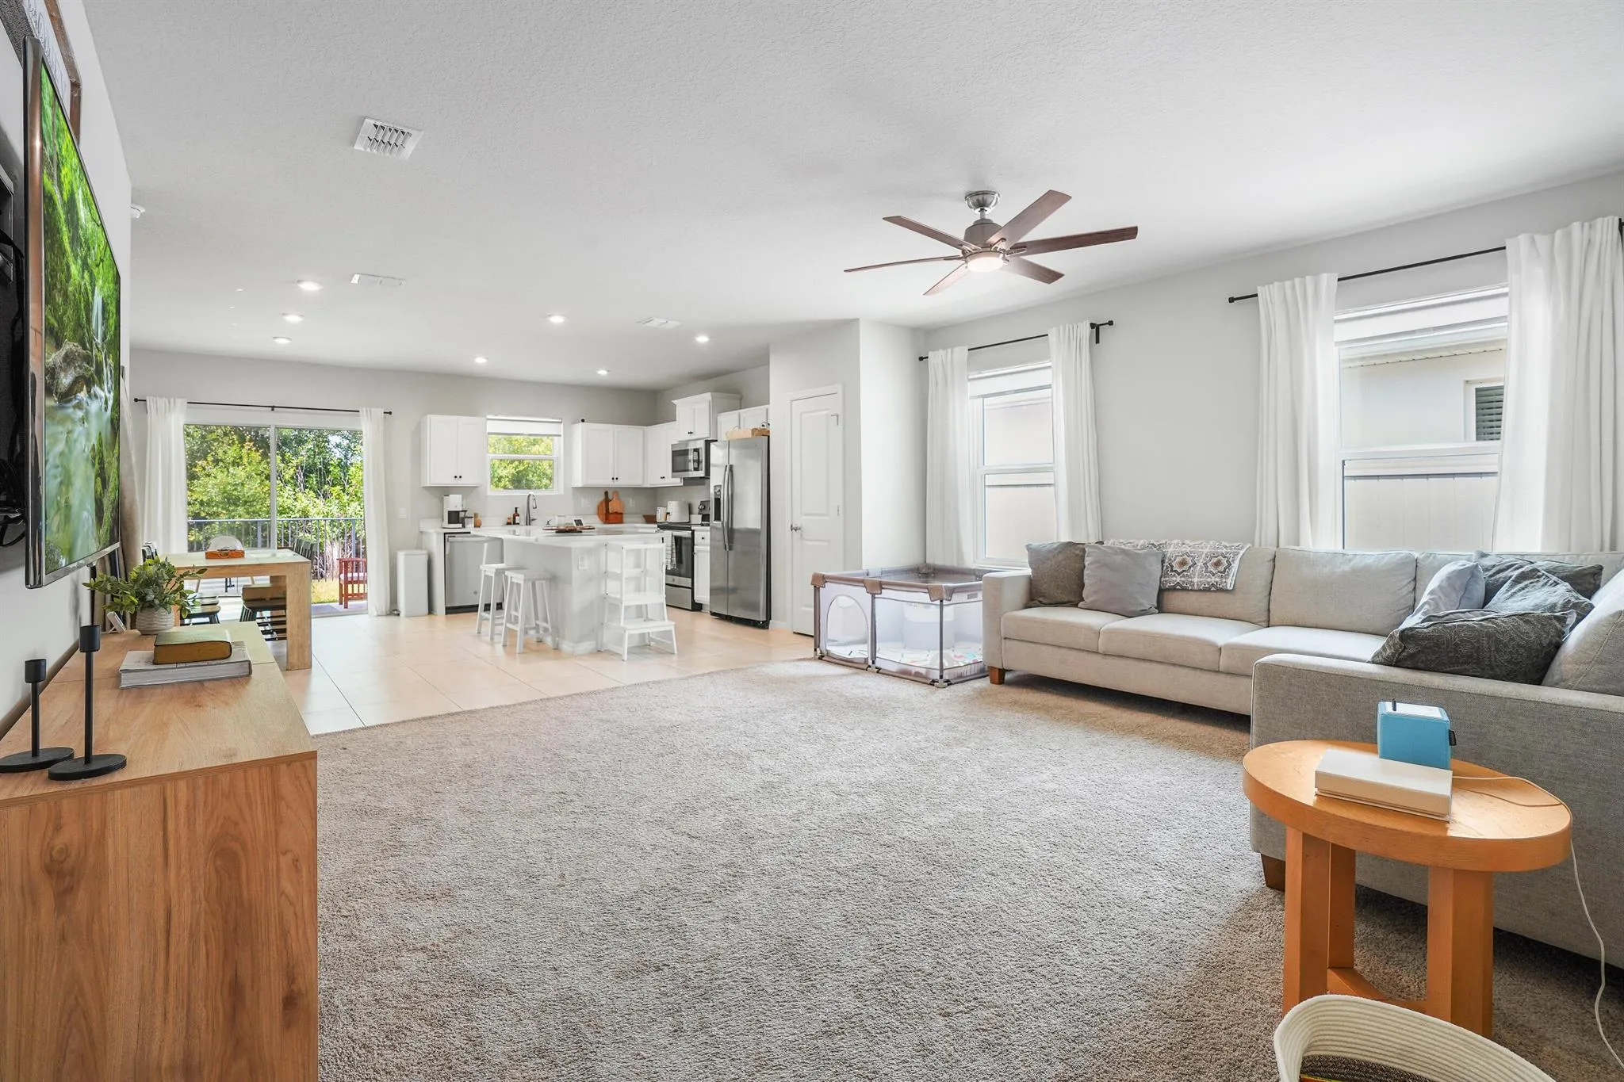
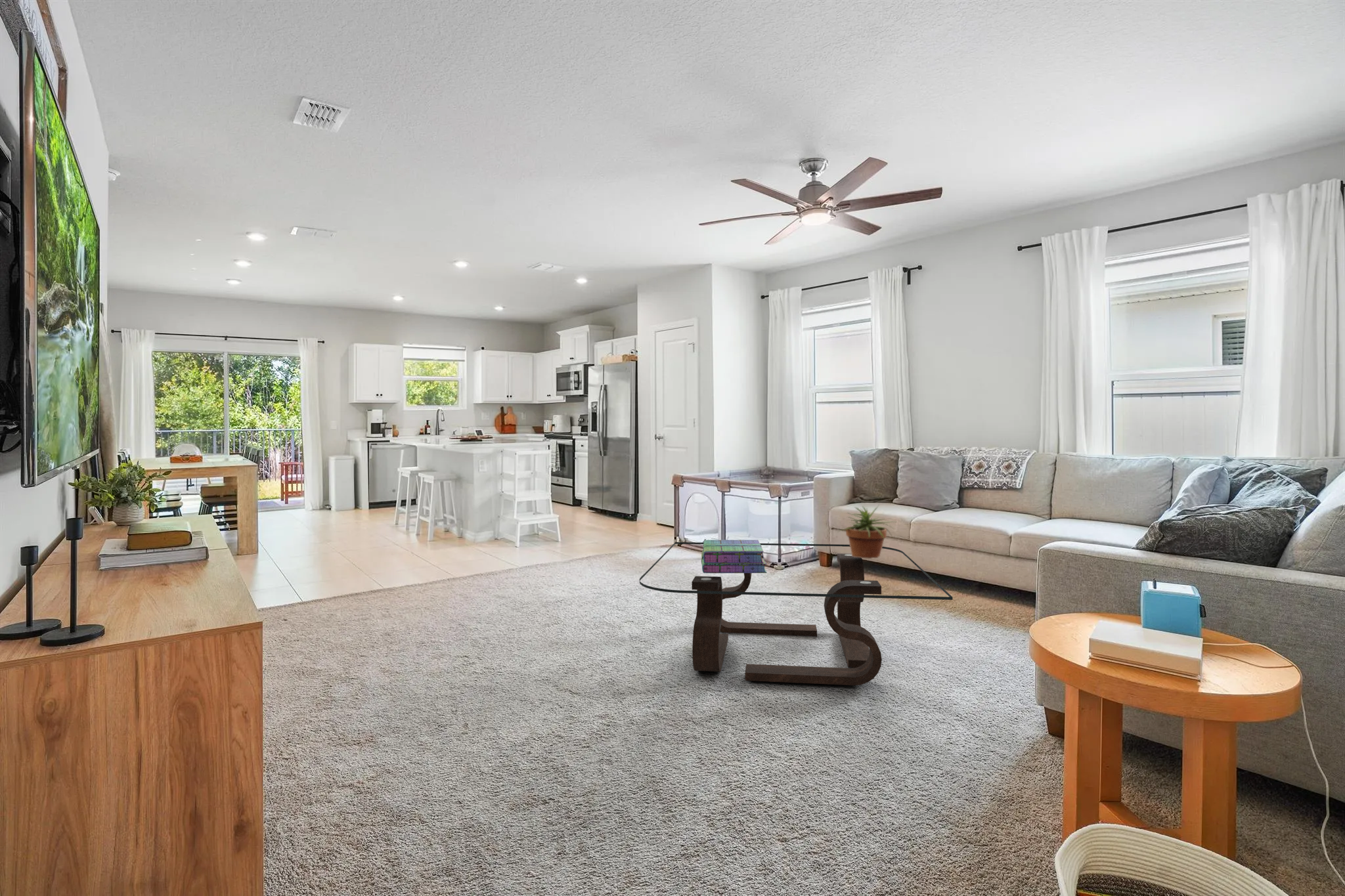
+ stack of books (732, 555)
+ coffee table (786, 595)
+ potted plant (867, 530)
